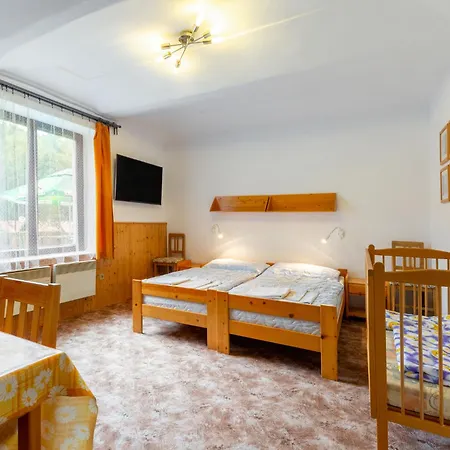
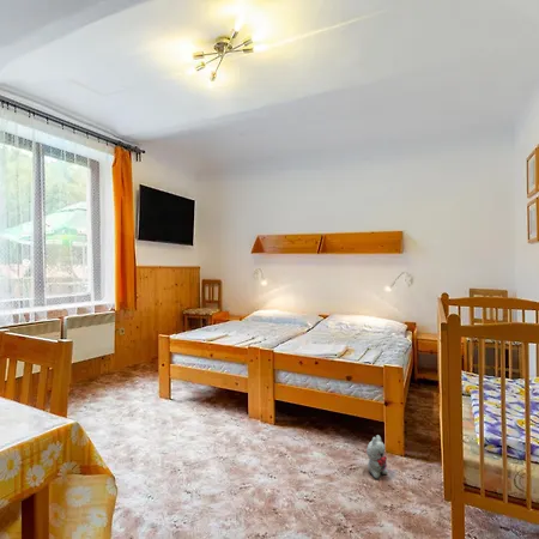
+ plush toy (376, 454)
